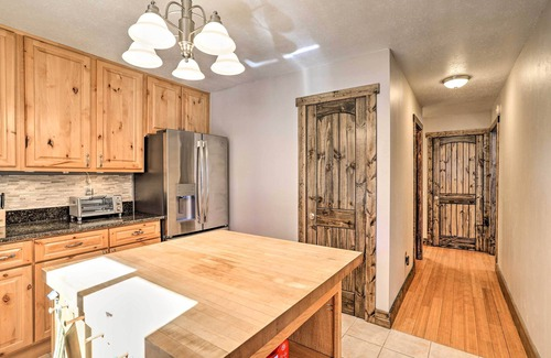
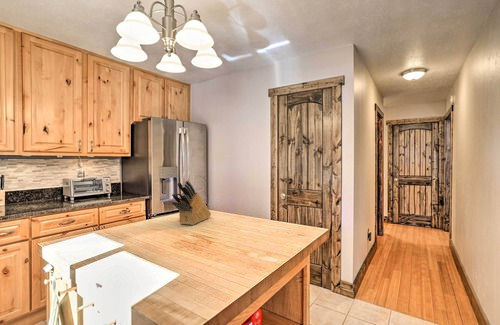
+ knife block (192, 200)
